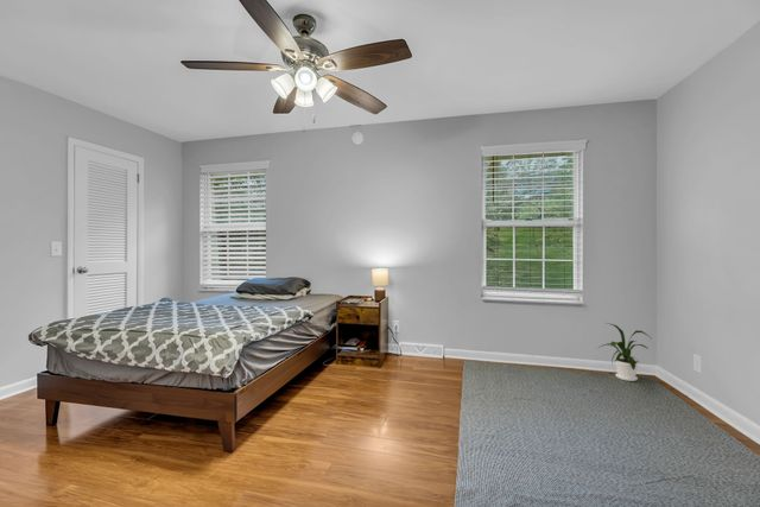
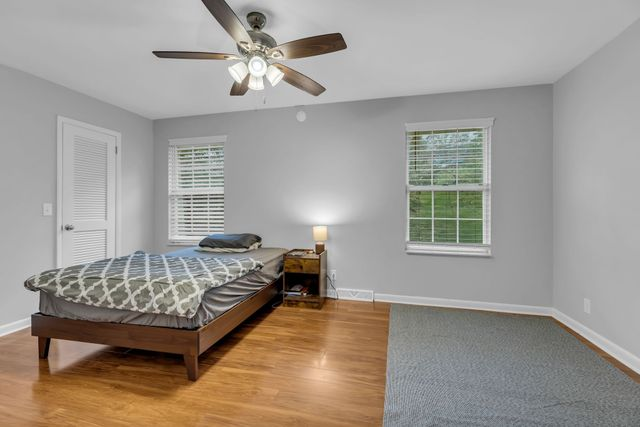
- house plant (625, 350)
